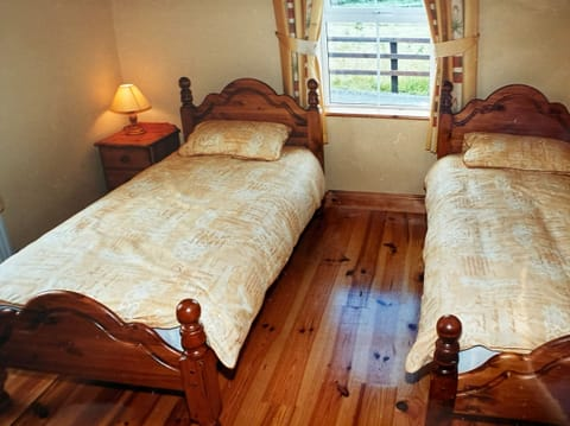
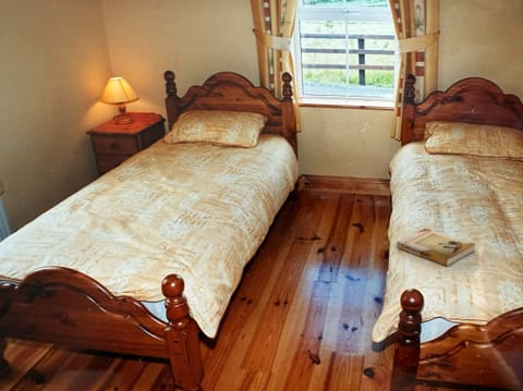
+ book (435, 246)
